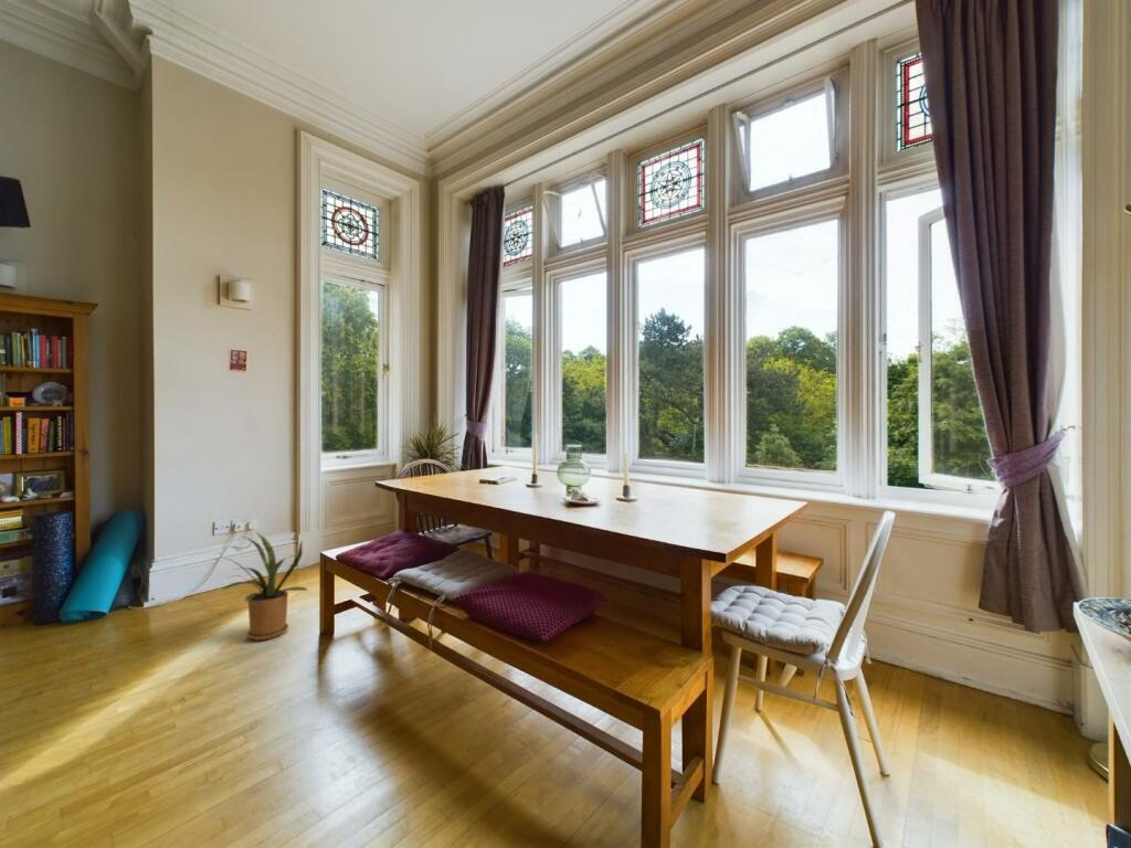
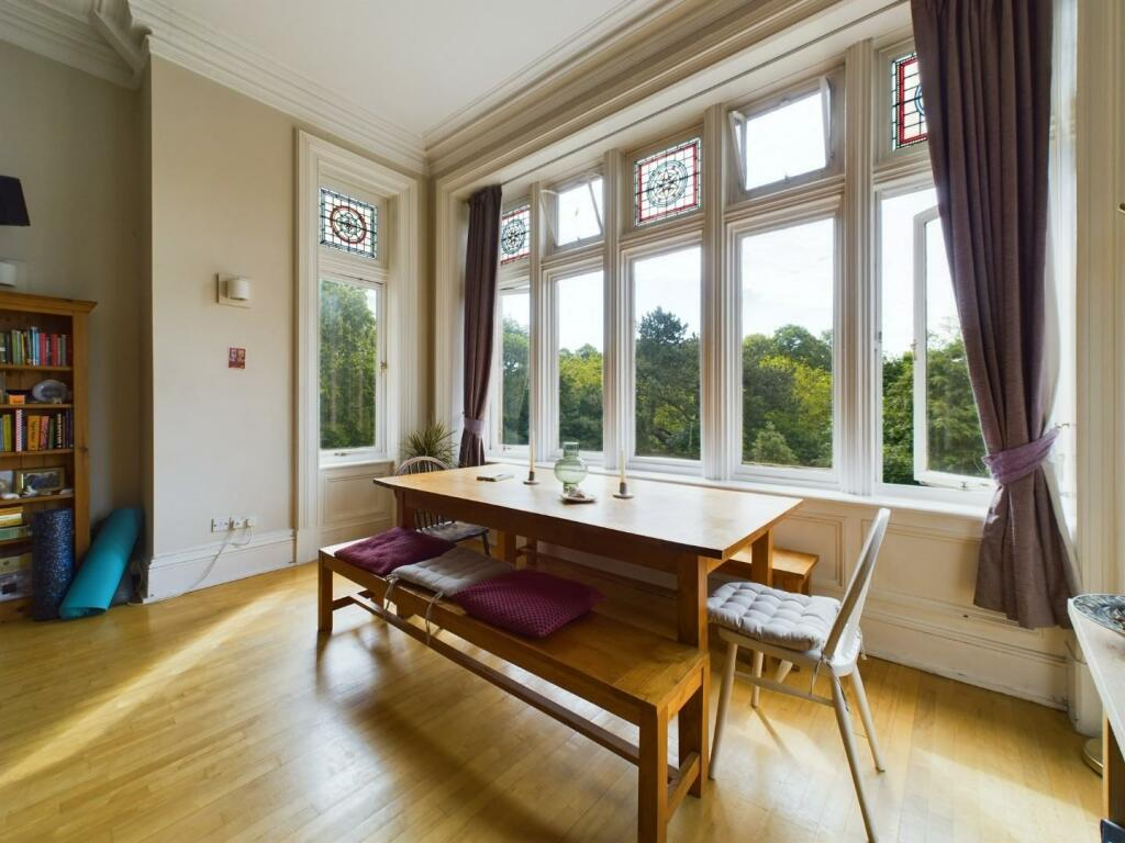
- house plant (262, 586)
